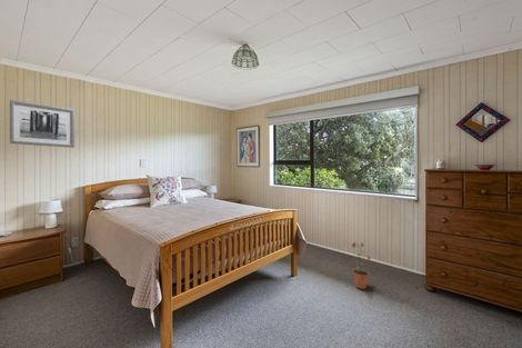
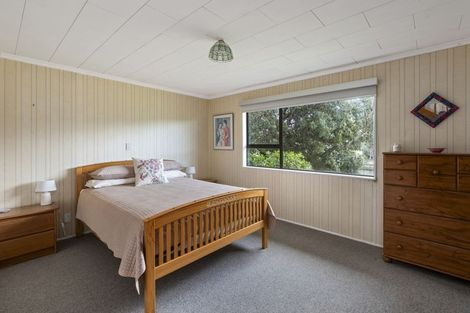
- potted plant (361, 265)
- wall art (44, 125)
